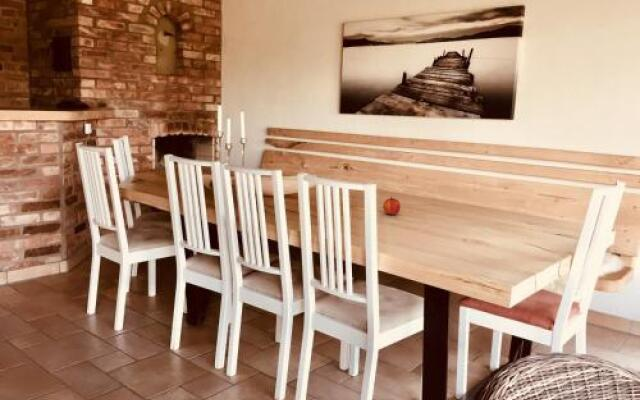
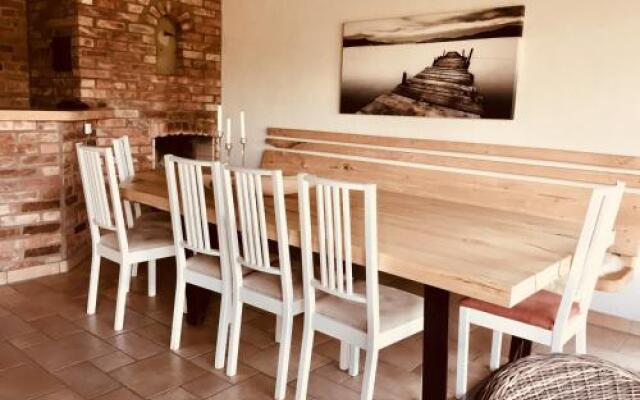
- fruit (391, 205)
